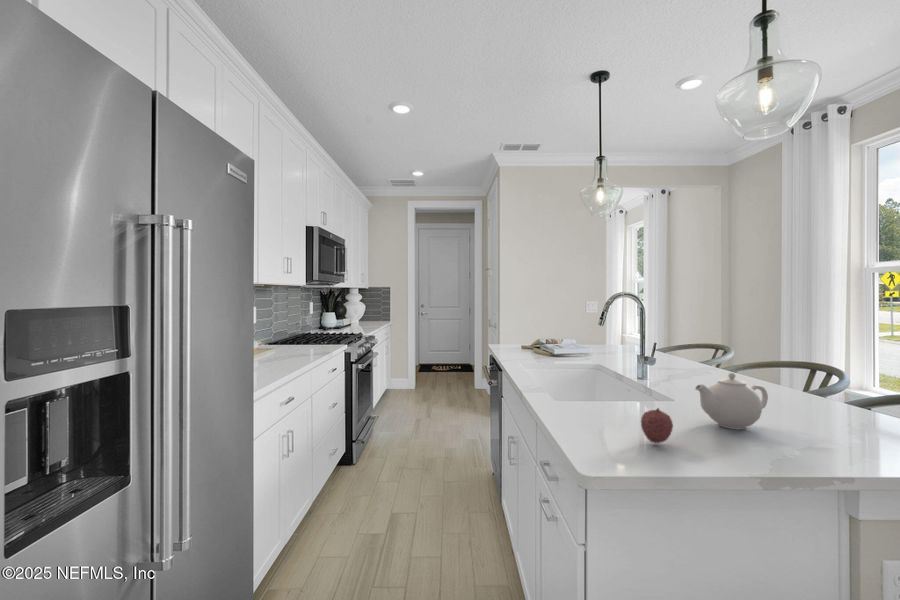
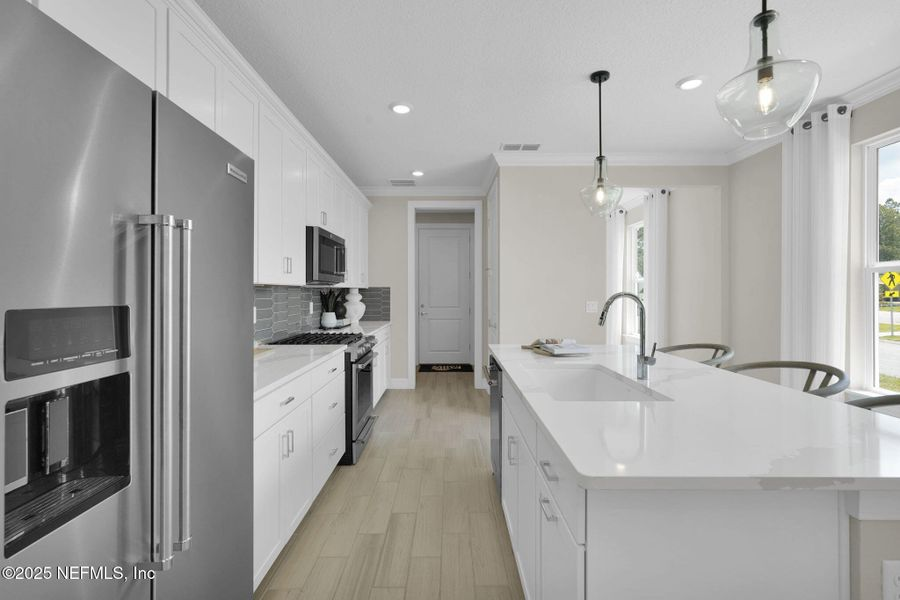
- fruit (656, 425)
- teapot (731, 399)
